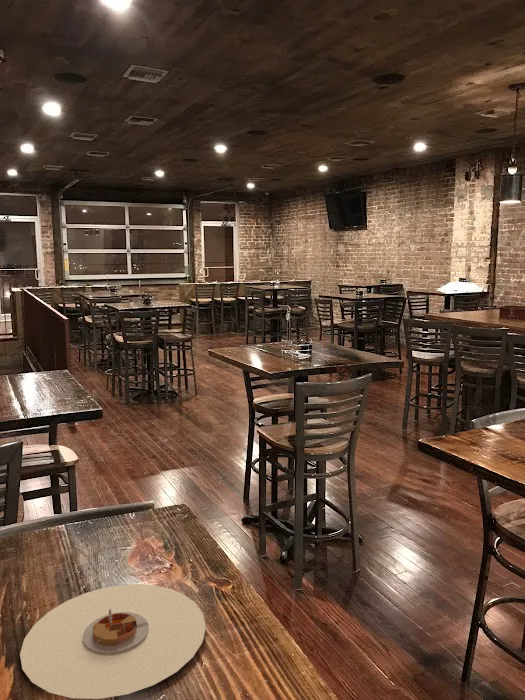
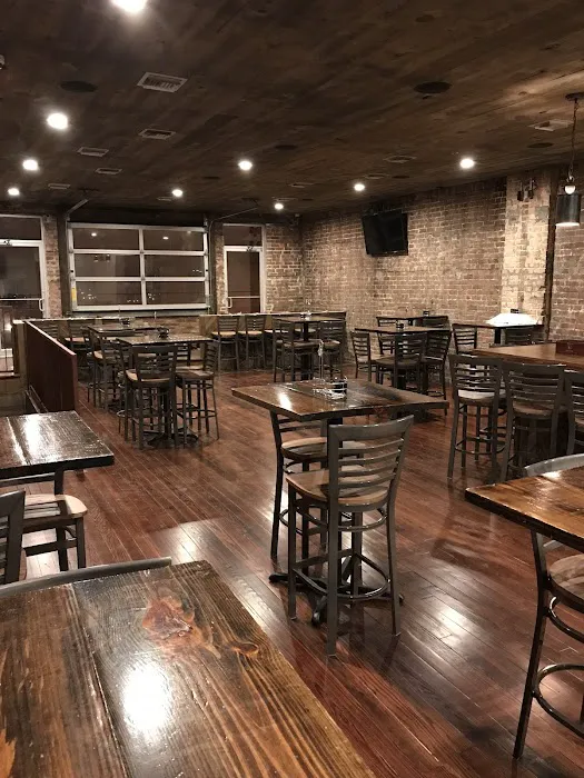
- plate (116, 625)
